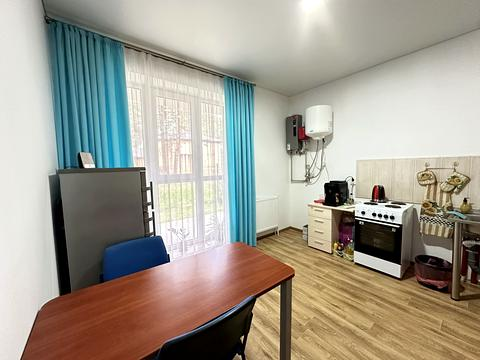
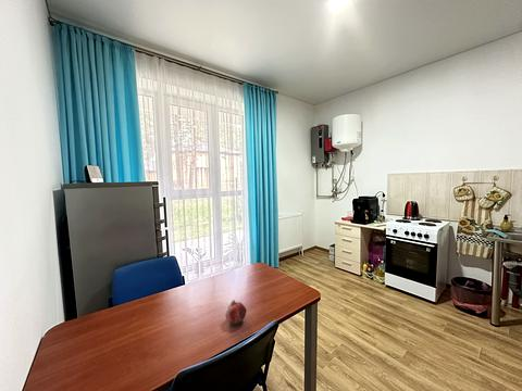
+ fruit (236, 310)
